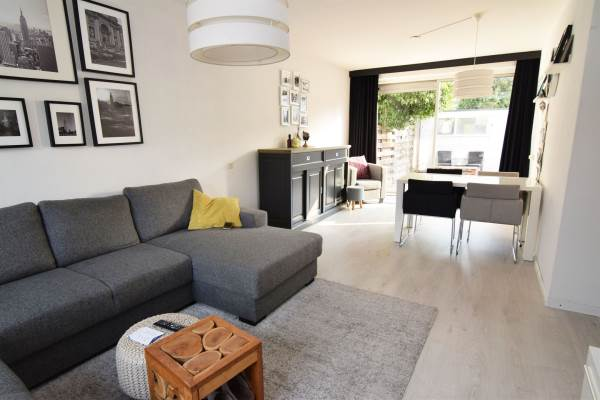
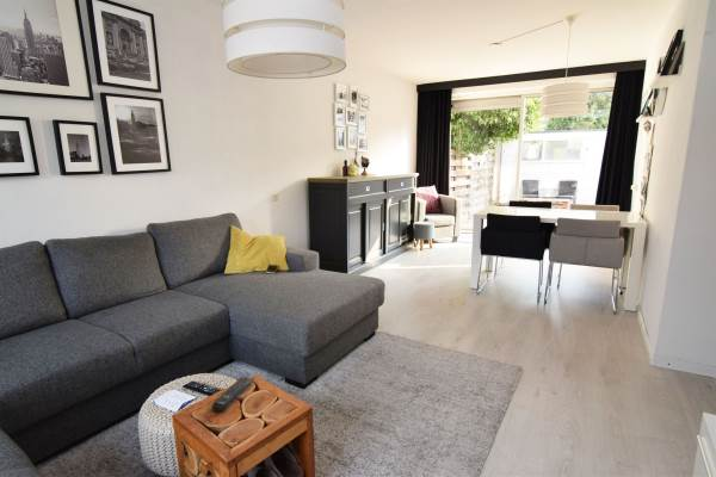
+ remote control (234, 391)
